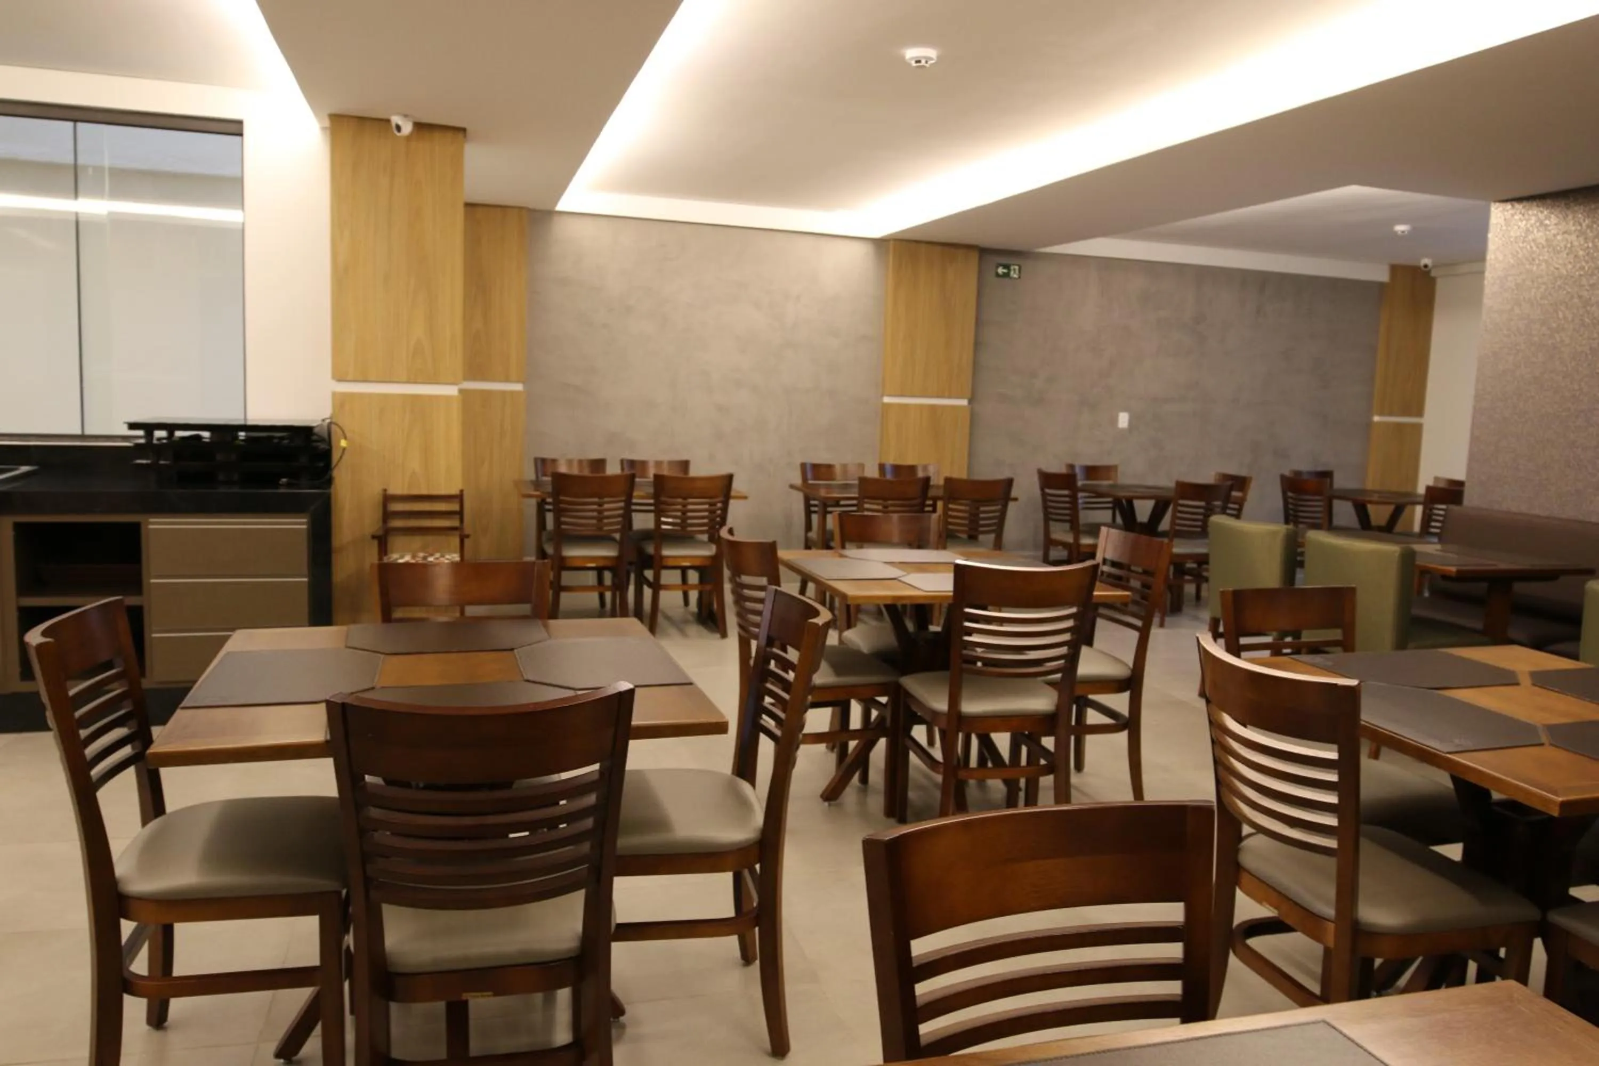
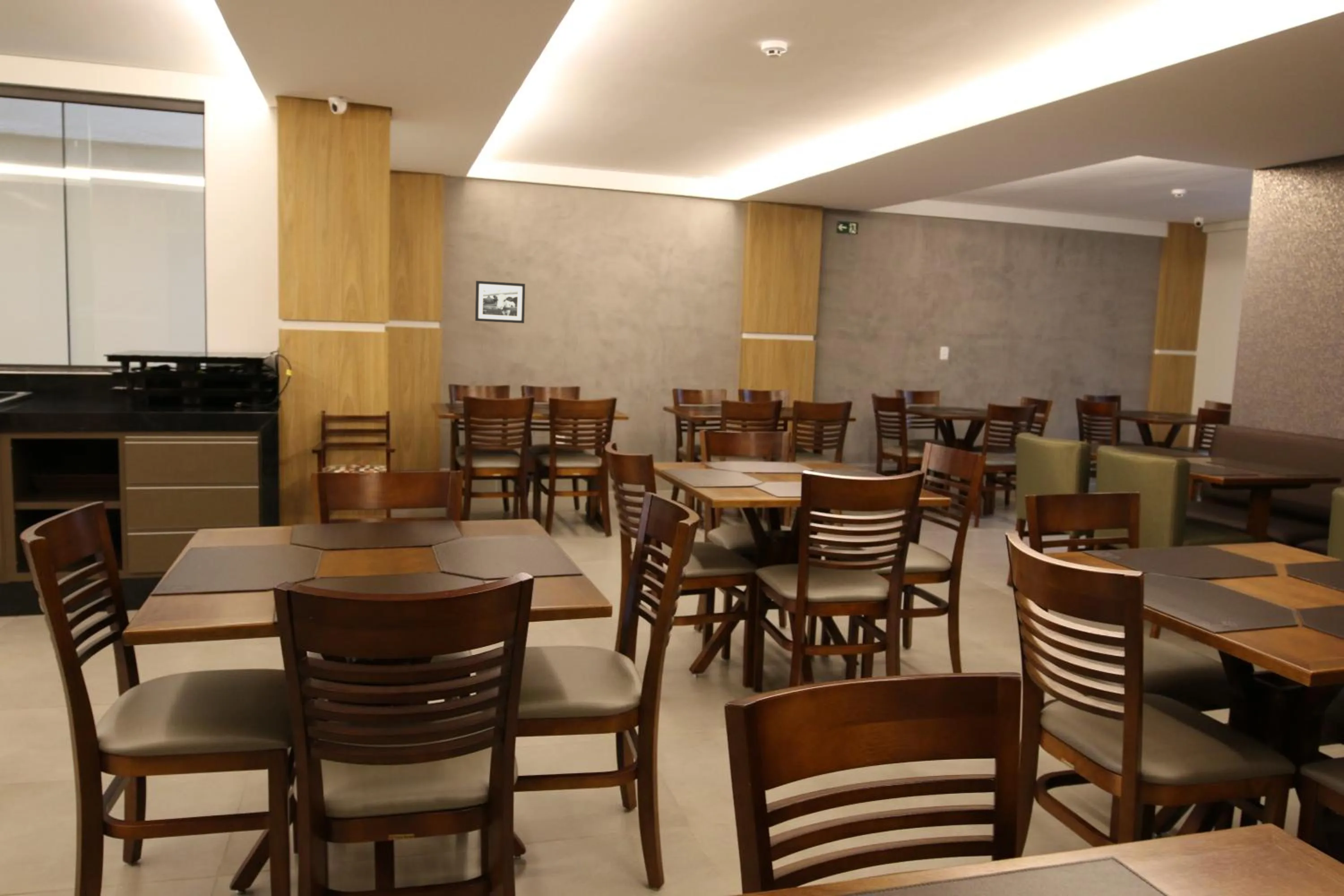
+ picture frame (500, 302)
